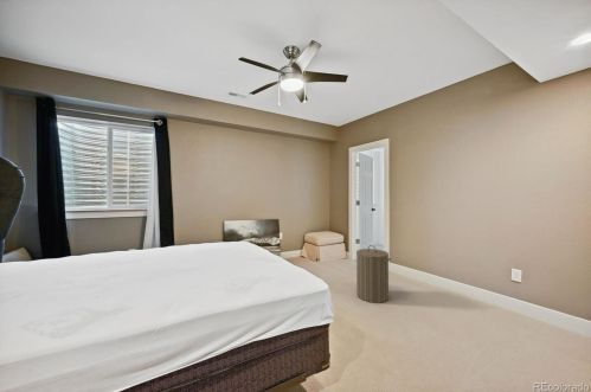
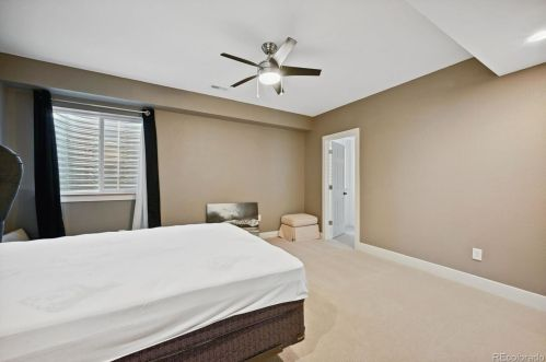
- laundry hamper (372, 270)
